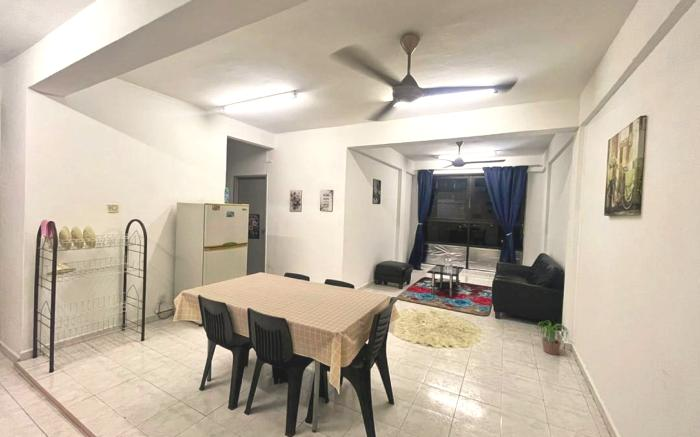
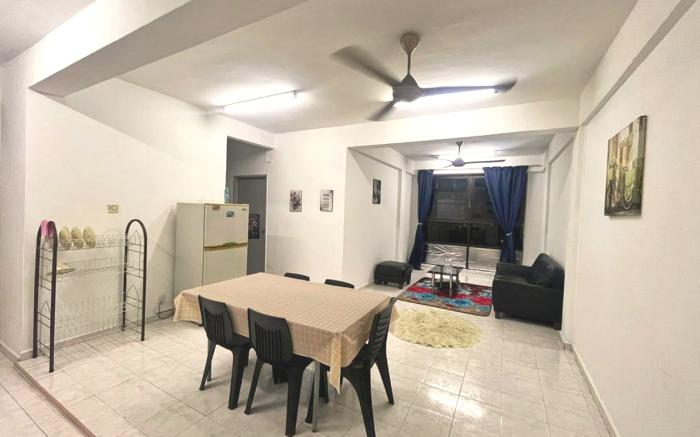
- potted plant (554, 338)
